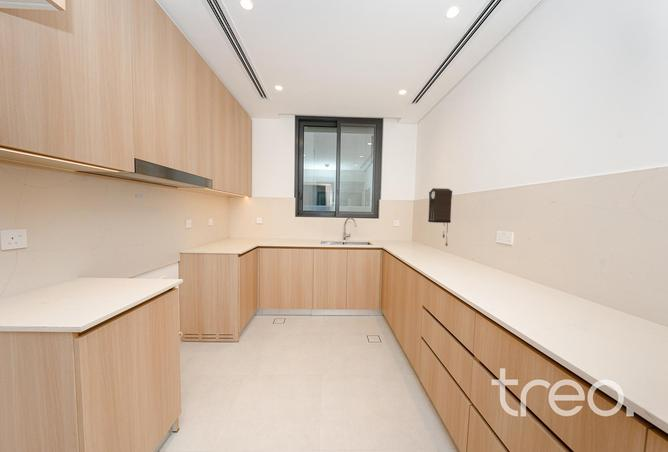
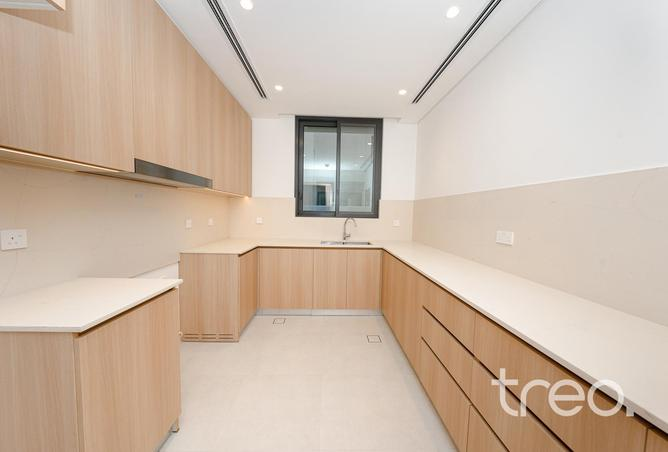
- pendulum clock (439, 217)
